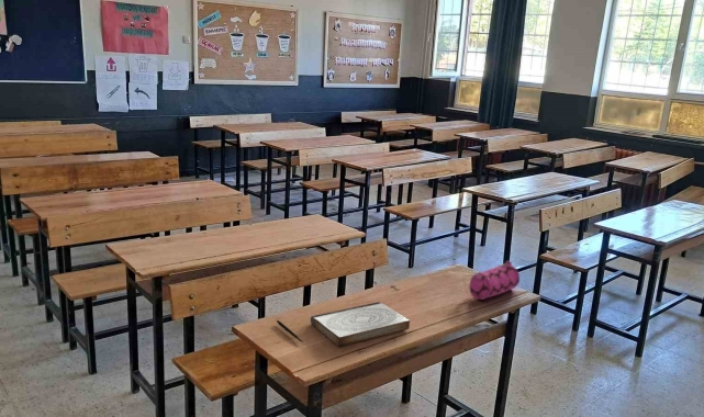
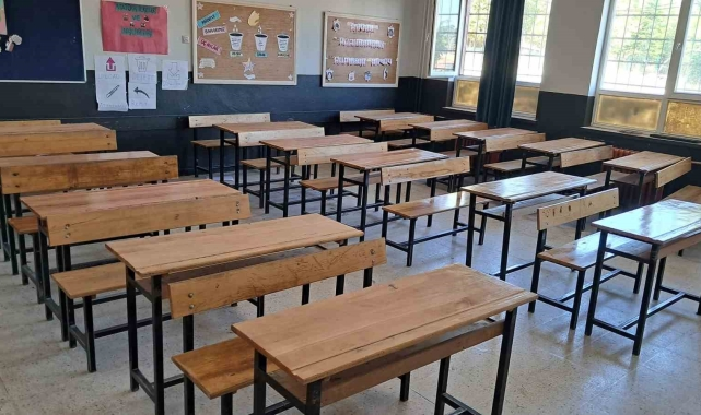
- pencil case (494, 280)
- pen (289, 330)
- book (359, 322)
